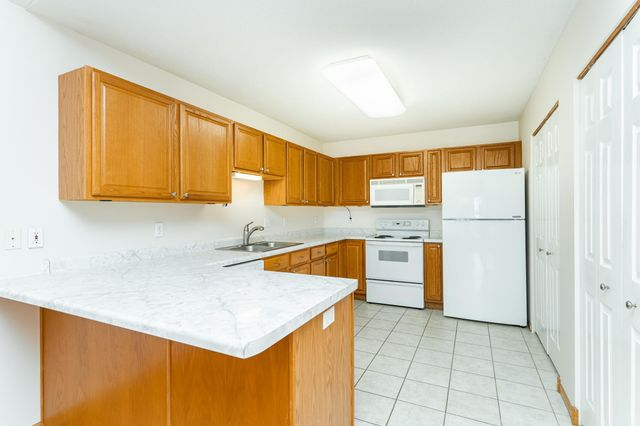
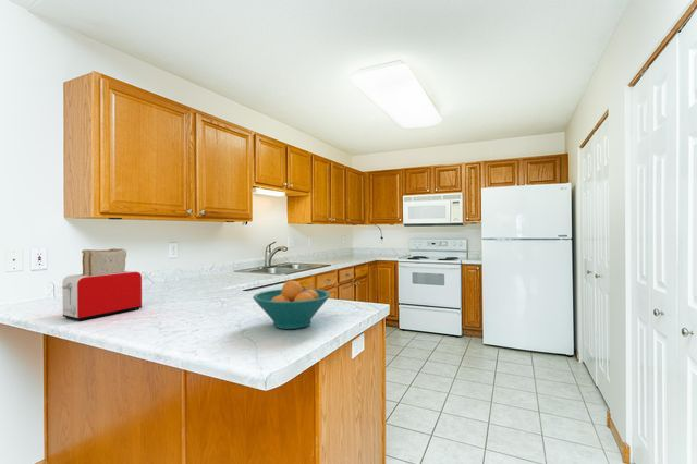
+ fruit bowl (292, 303)
+ toaster (101, 281)
